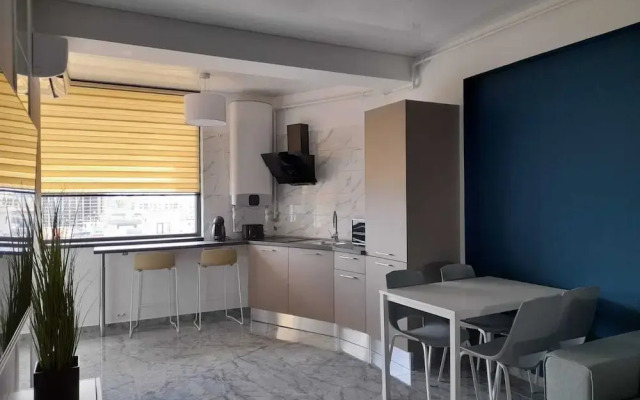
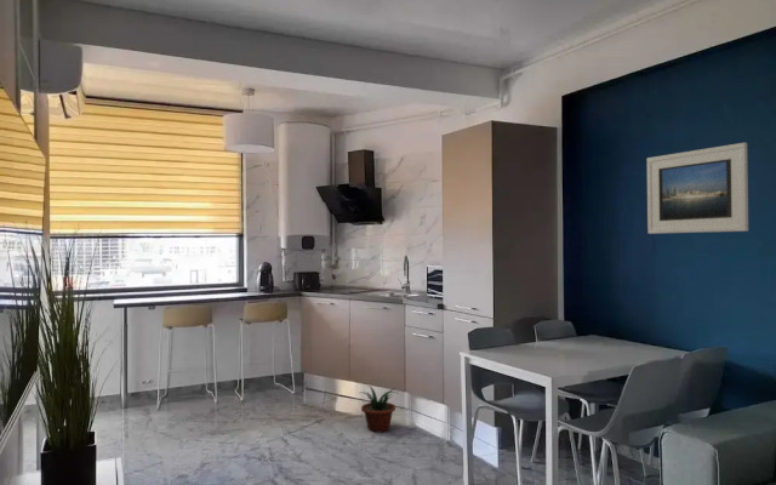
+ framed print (694, 192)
+ potted plant (380, 407)
